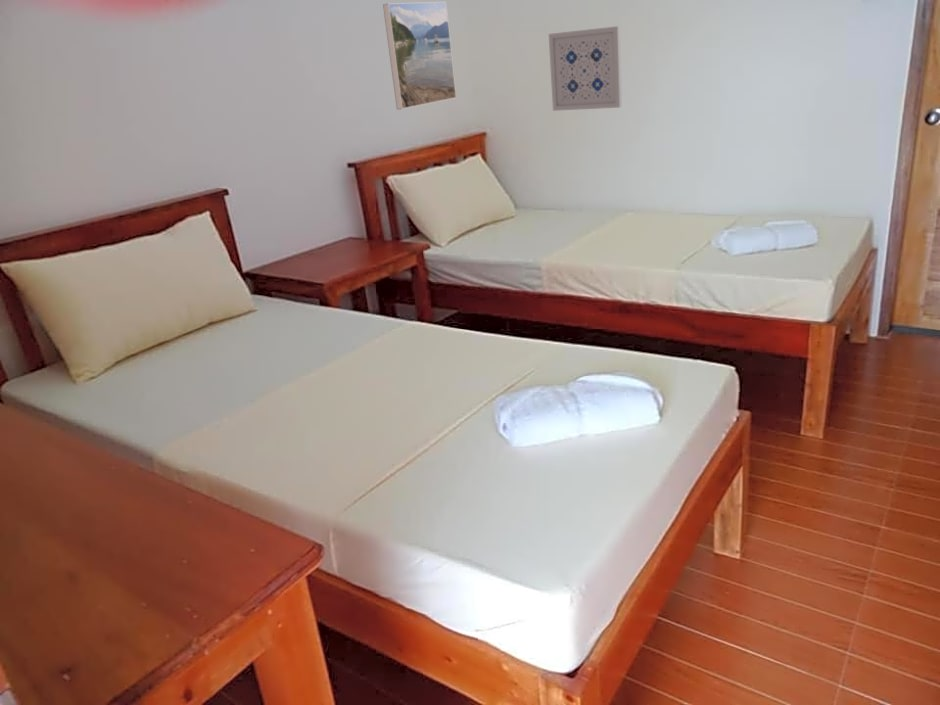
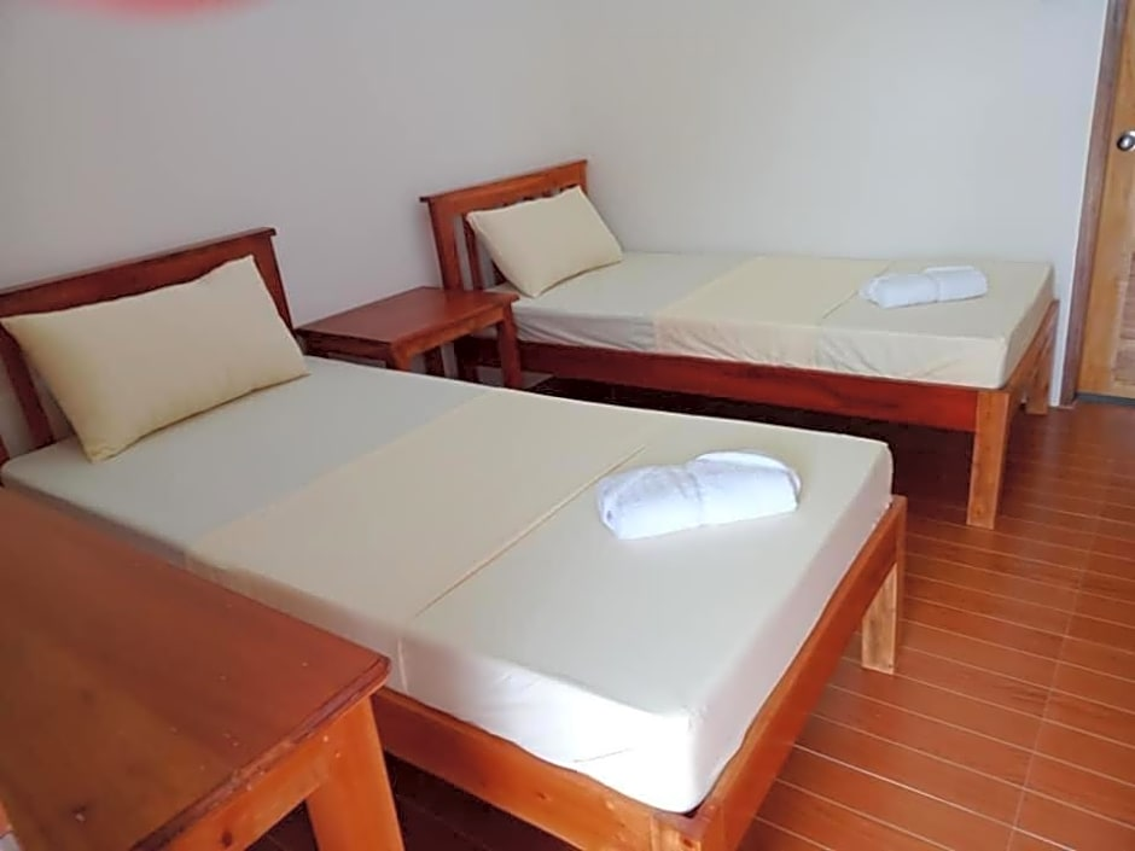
- wall art (585, 70)
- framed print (422, 54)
